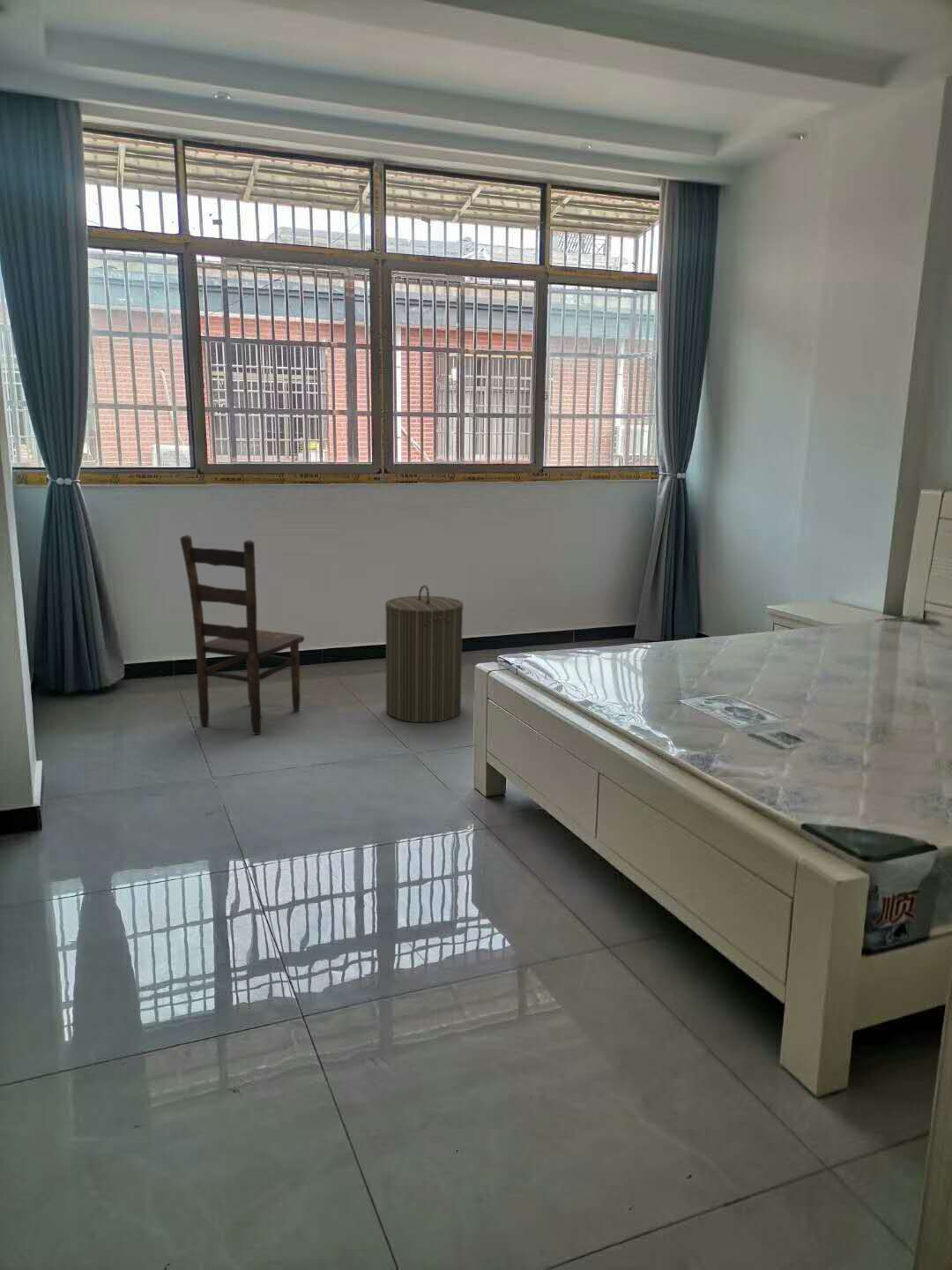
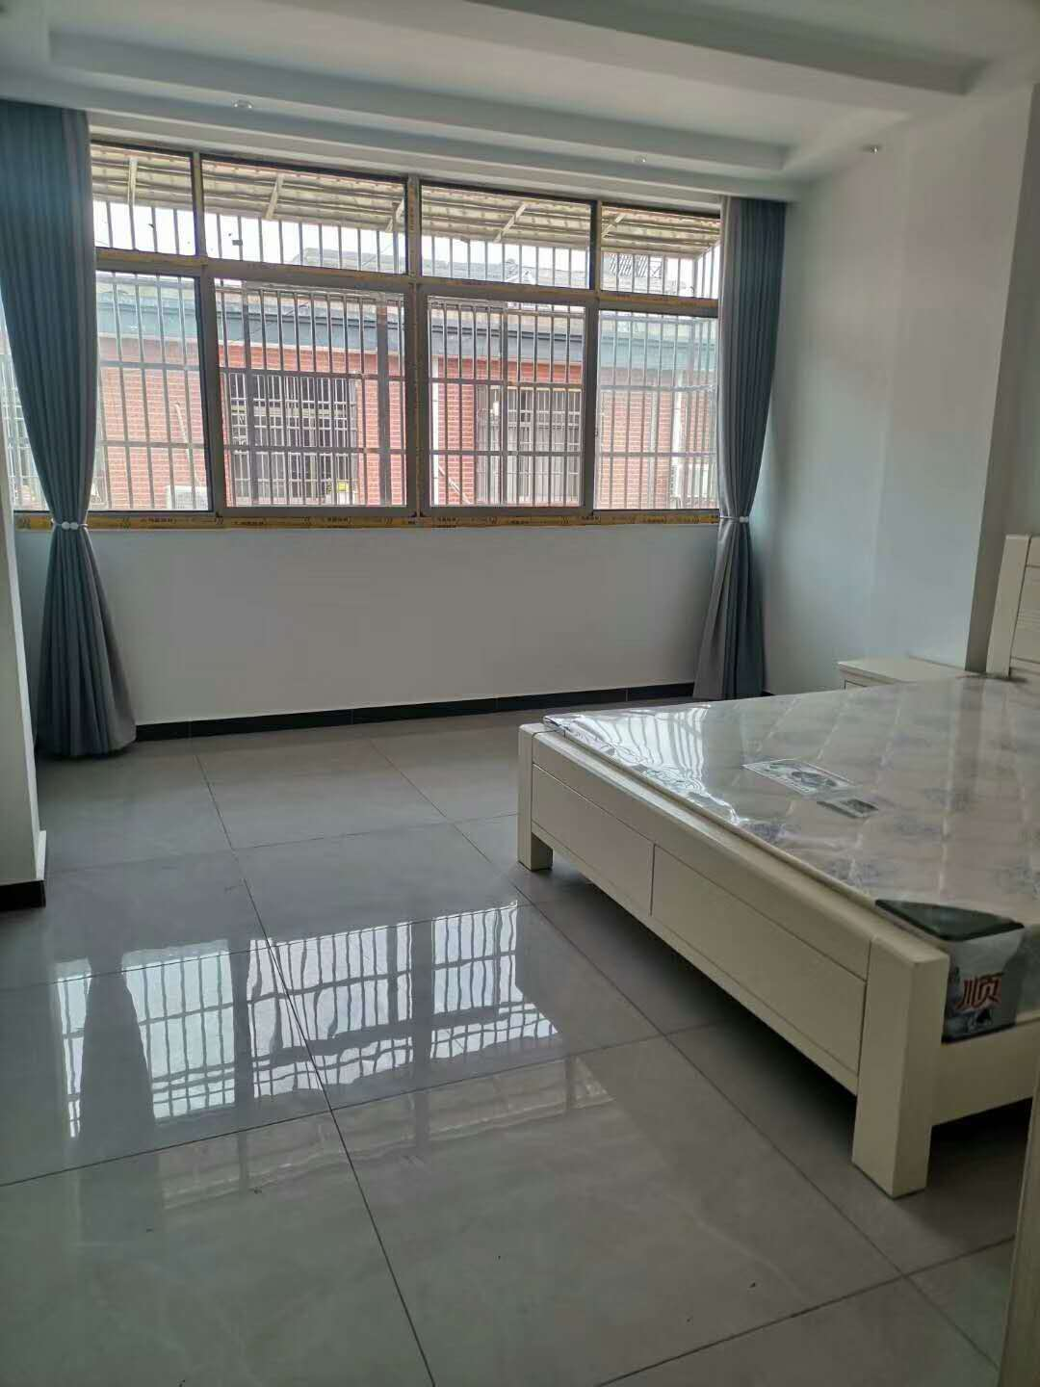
- chair (246, 628)
- laundry hamper (424, 648)
